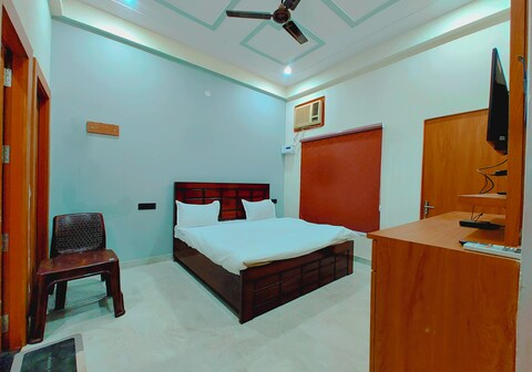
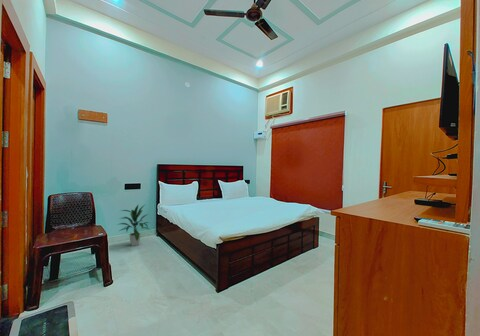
+ indoor plant (134, 224)
